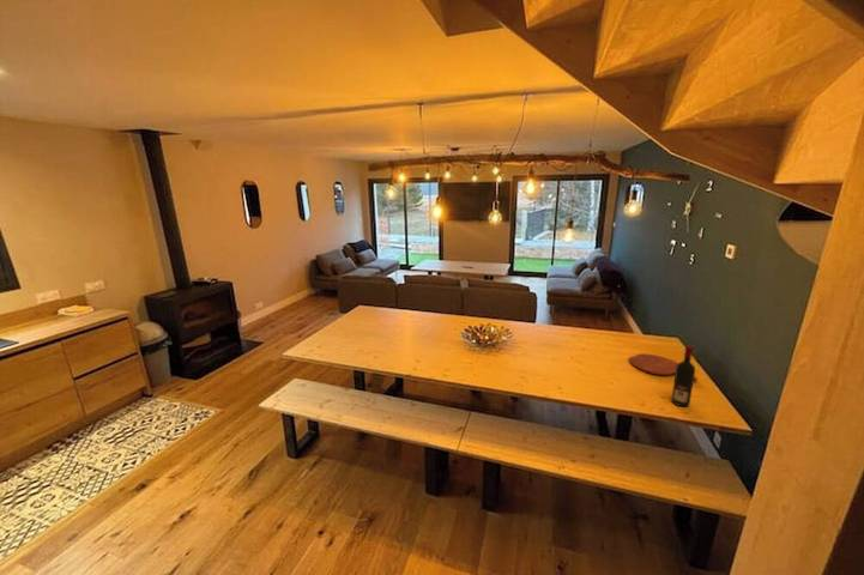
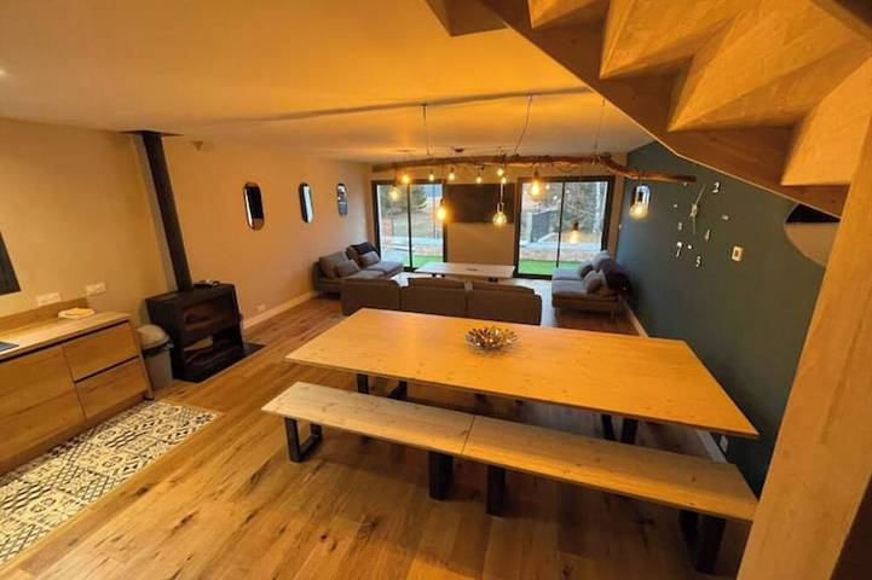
- cutting board (663, 367)
- alcohol (684, 375)
